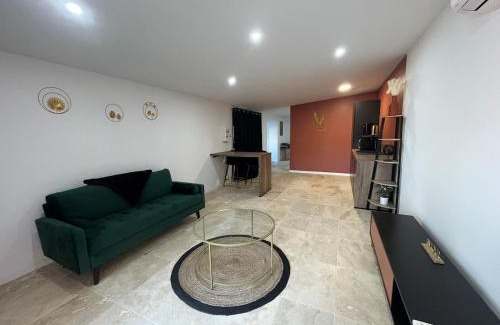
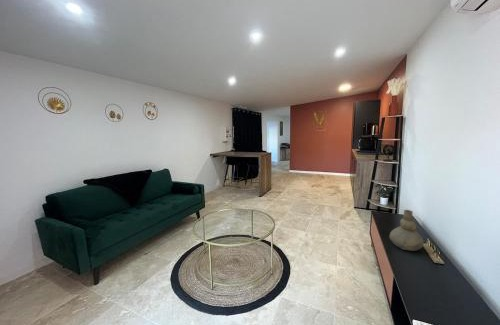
+ vase (406, 228)
